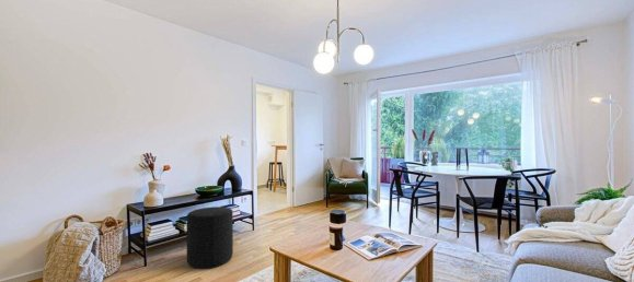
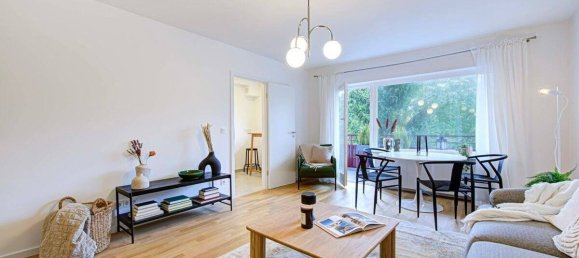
- stool (210, 234)
